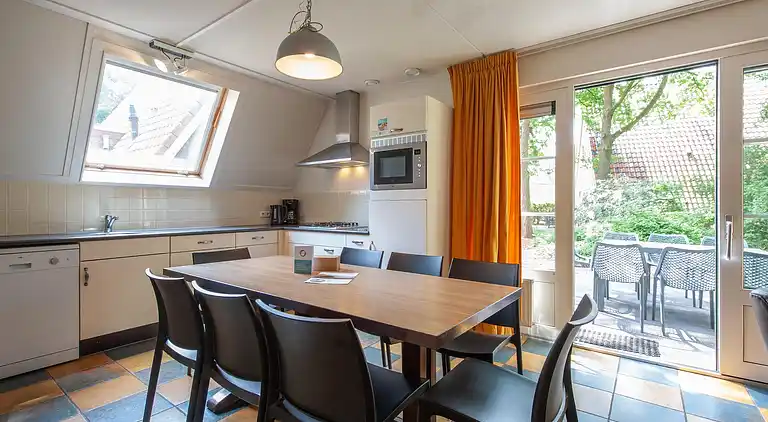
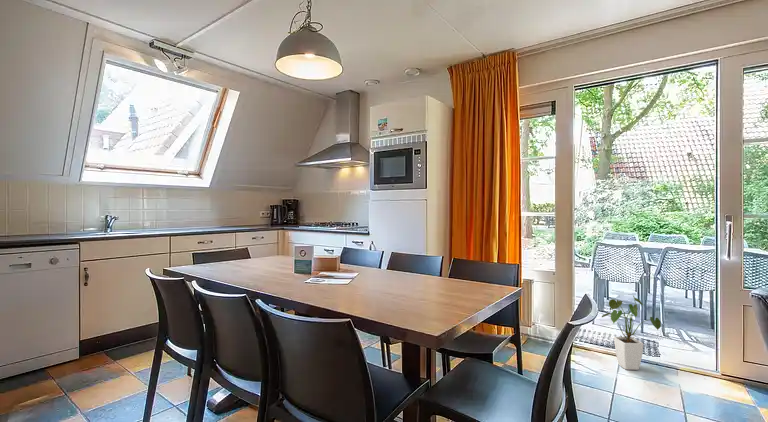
+ house plant (633, 333)
